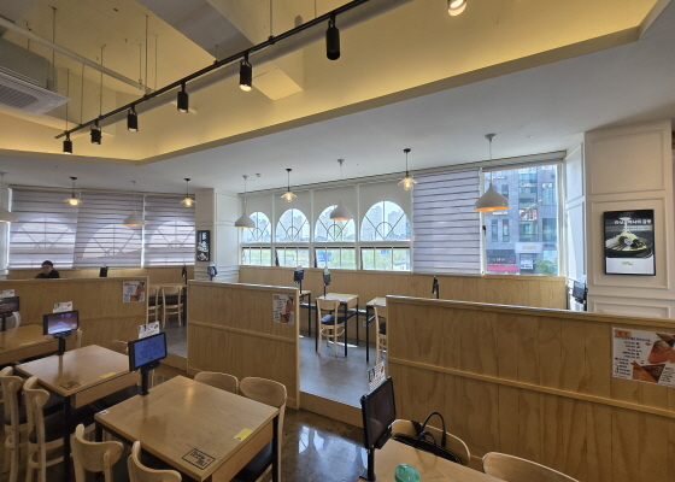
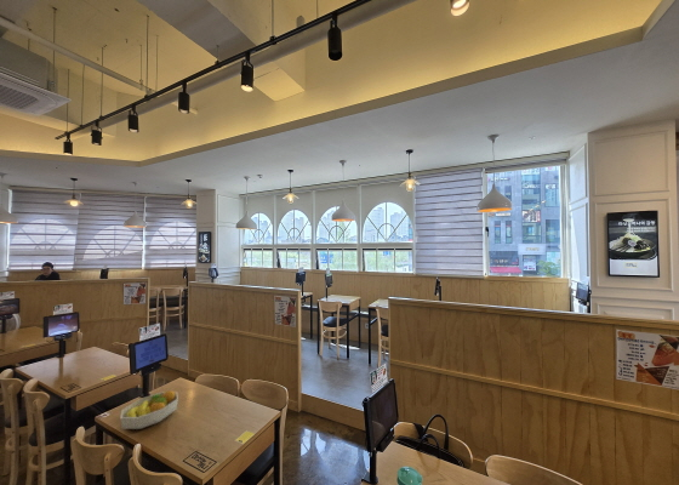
+ fruit bowl (150, 407)
